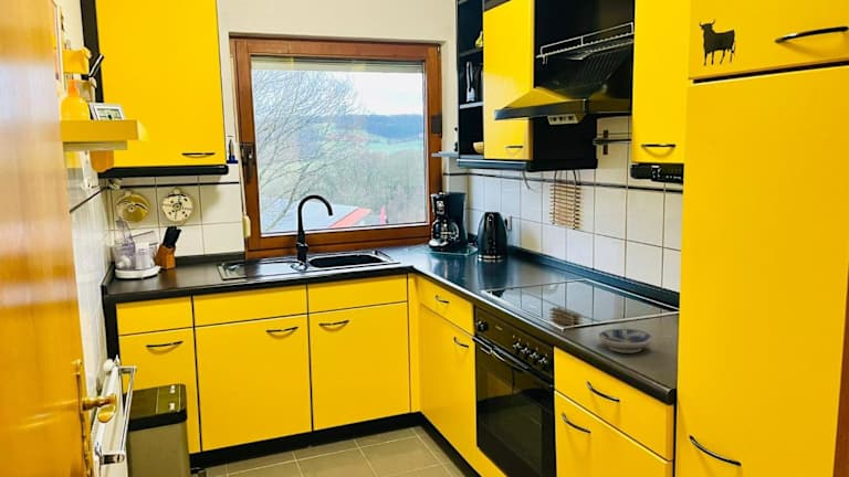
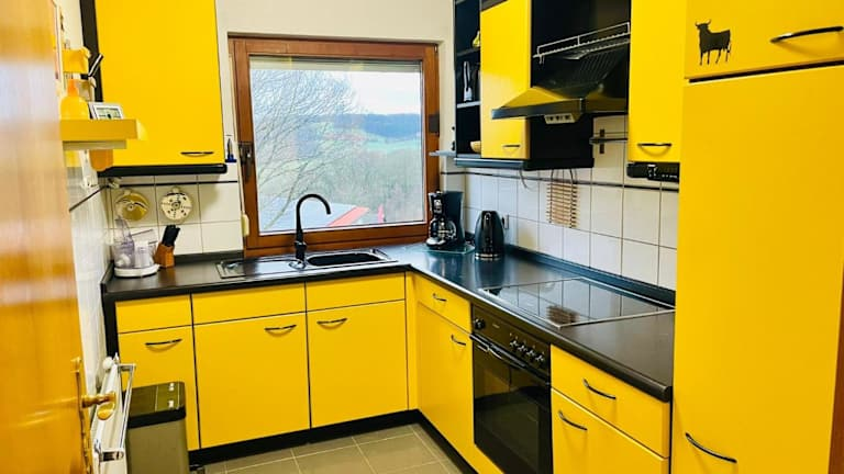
- bowl (625, 341)
